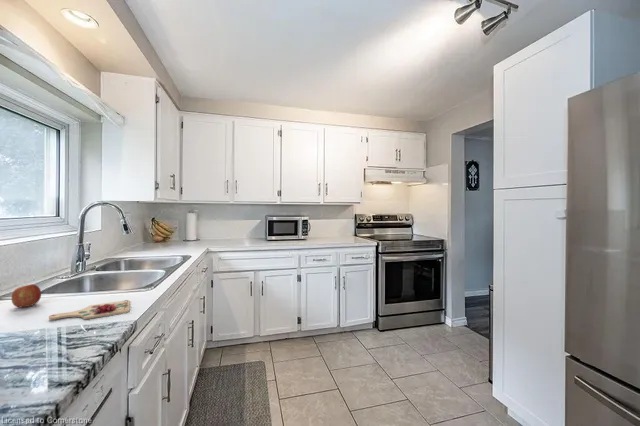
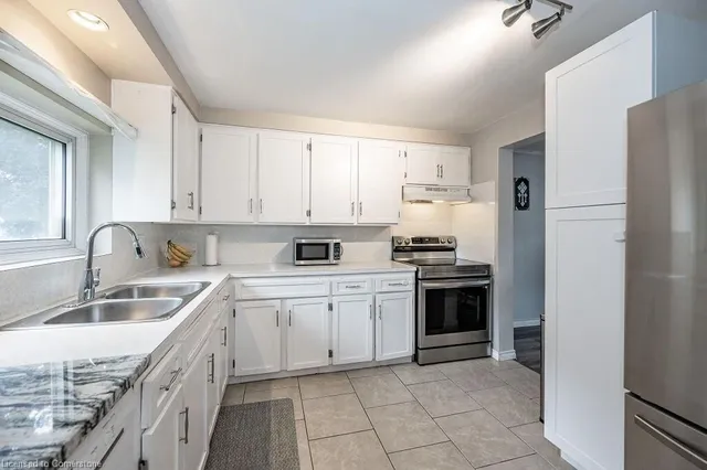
- fruit (26, 295)
- cutting board (91, 308)
